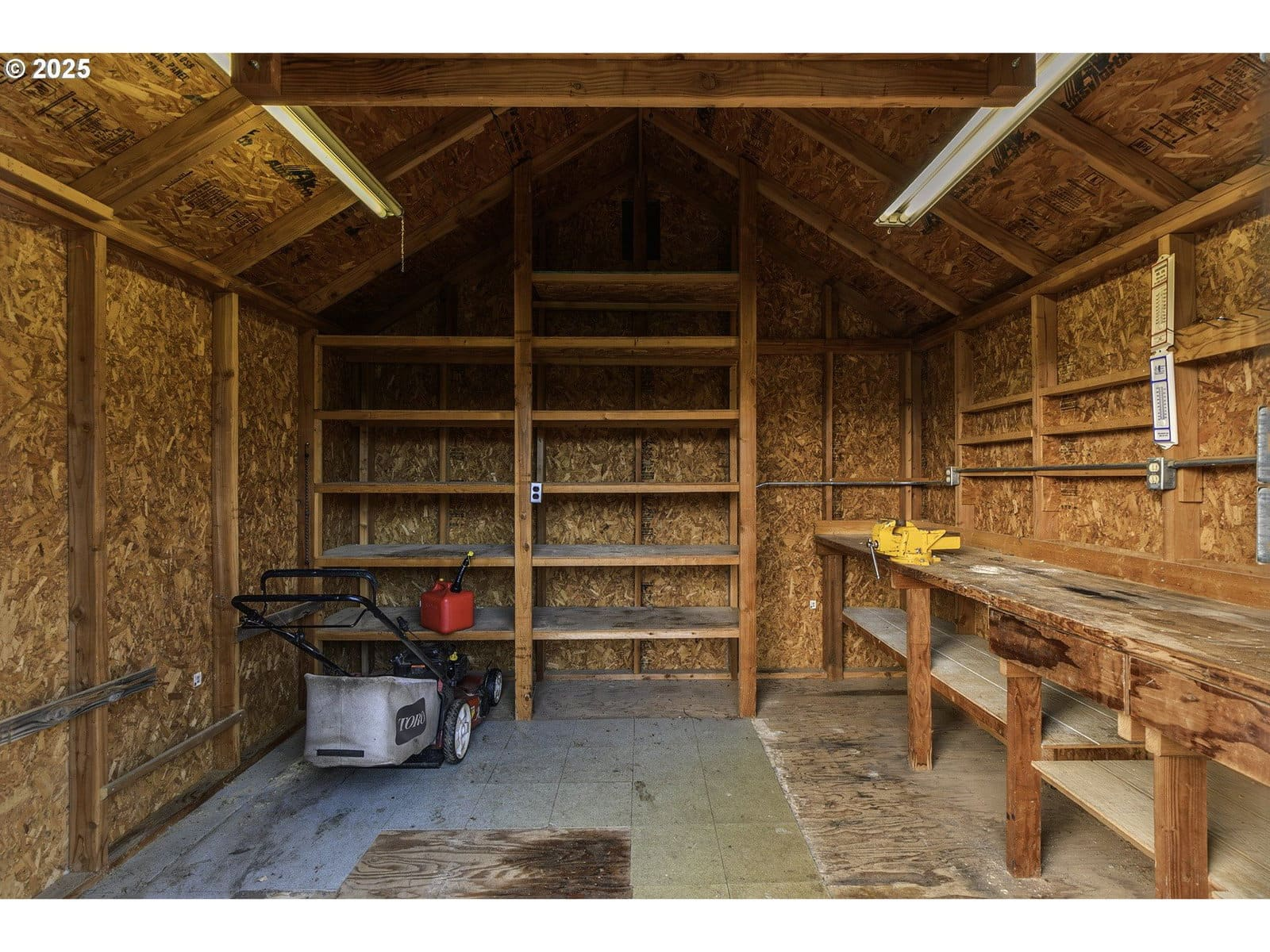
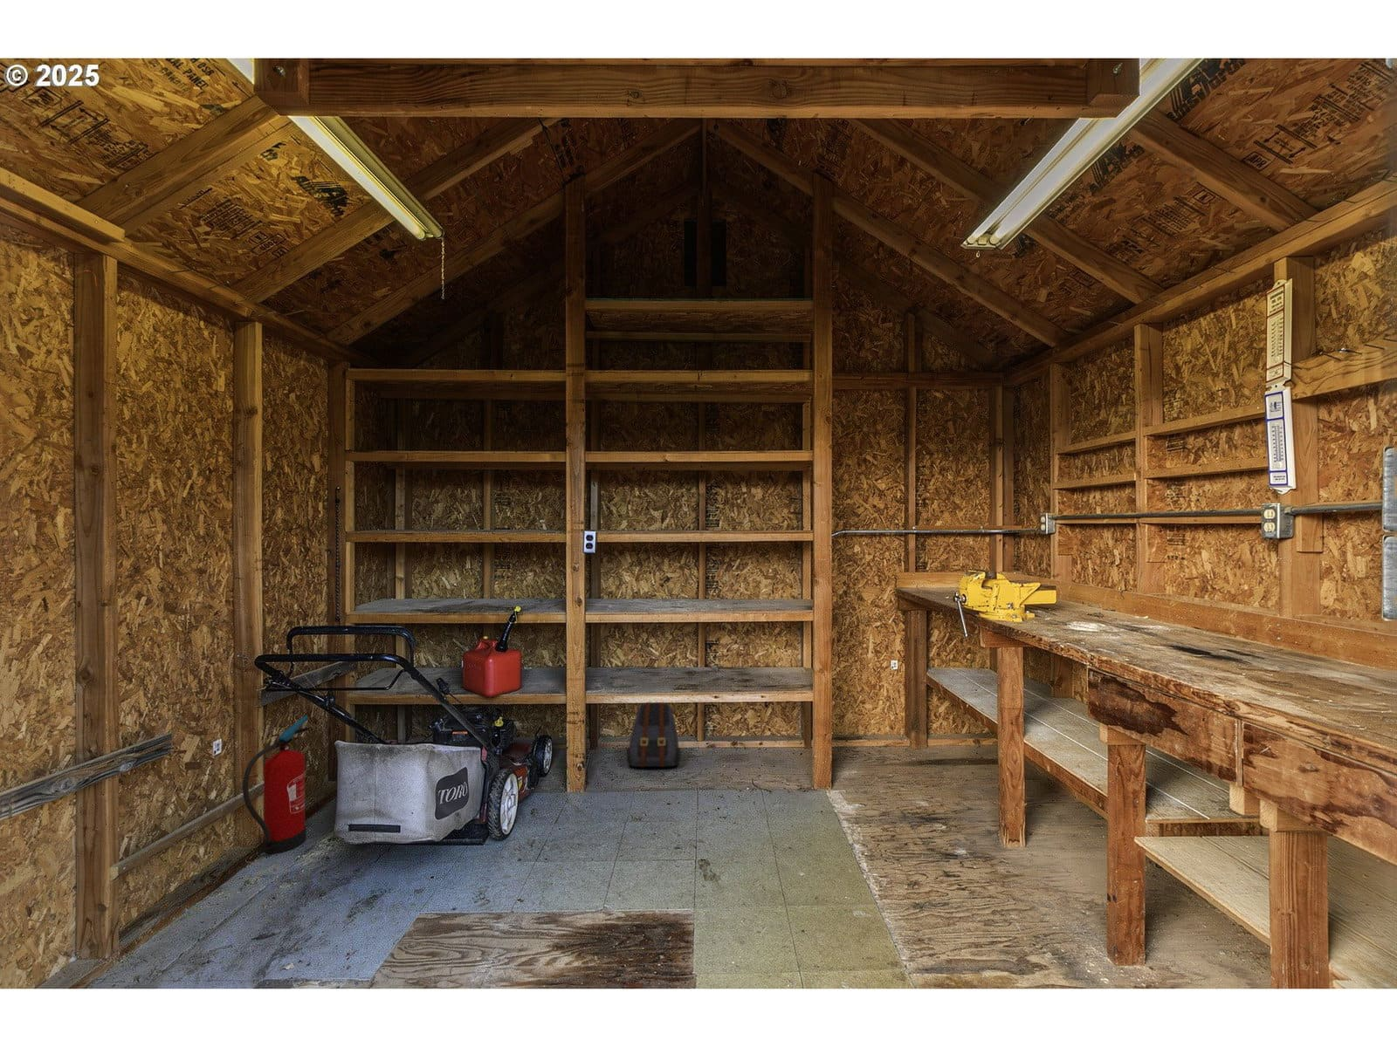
+ fire extinguisher (277, 789)
+ backpack (654, 732)
